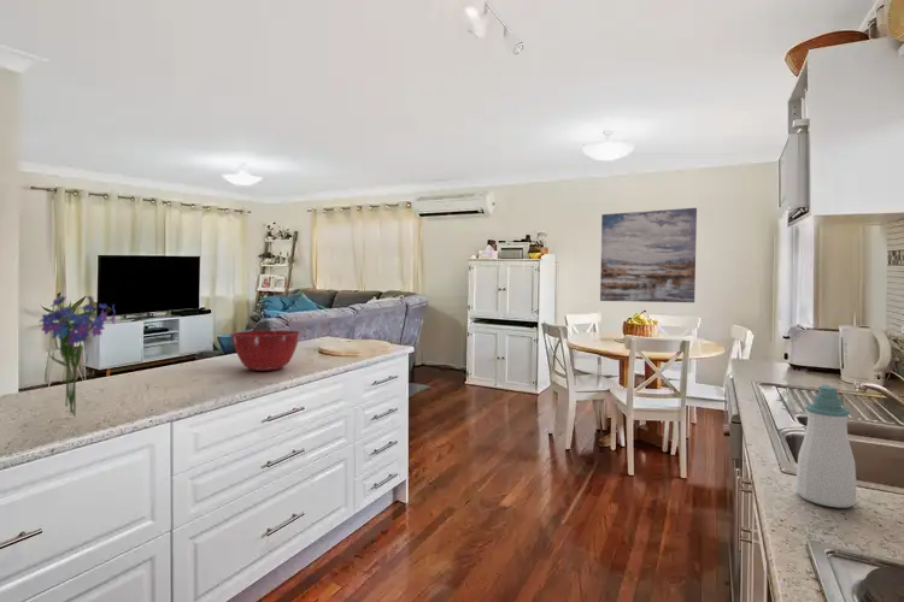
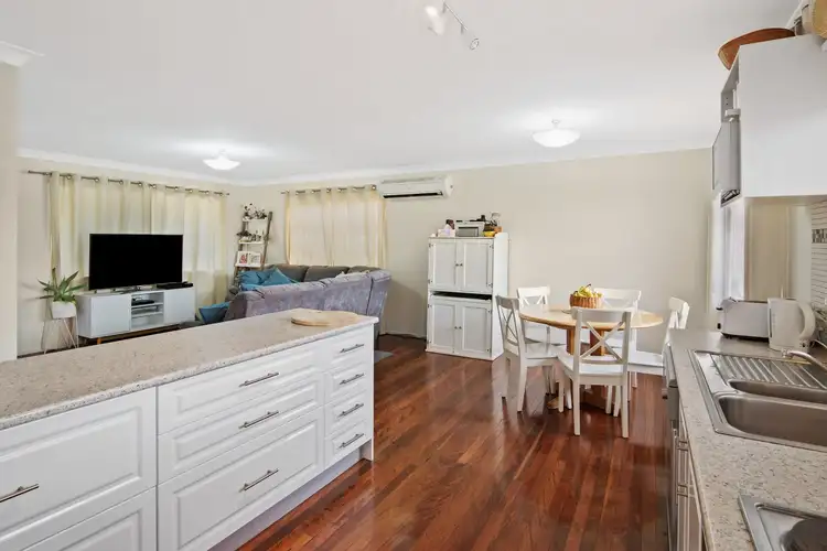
- mixing bowl (265, 349)
- wall art (646, 256)
- soap bottle (826, 443)
- flowers (78, 356)
